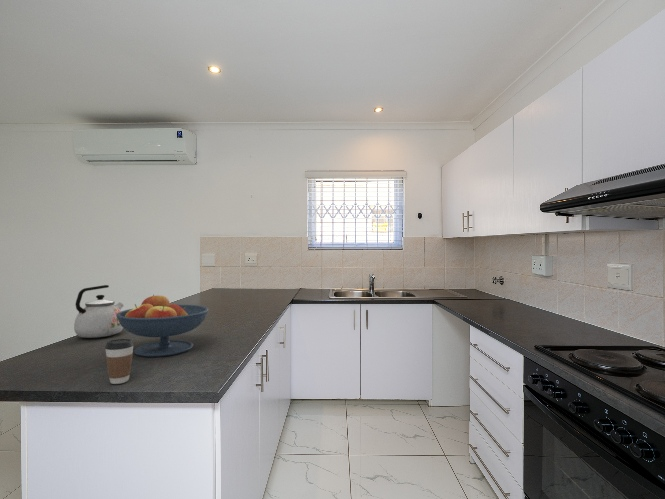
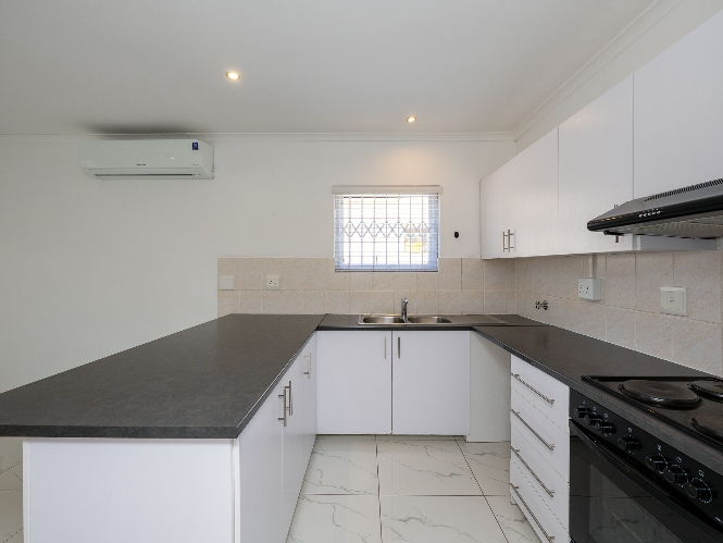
- kettle (100, 310)
- fruit bowl (164, 323)
- coffee cup (119, 360)
